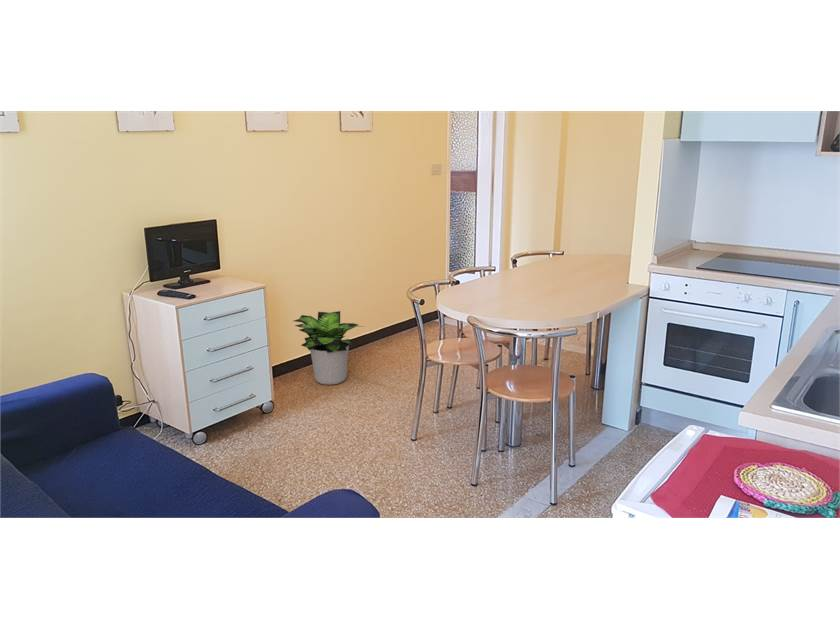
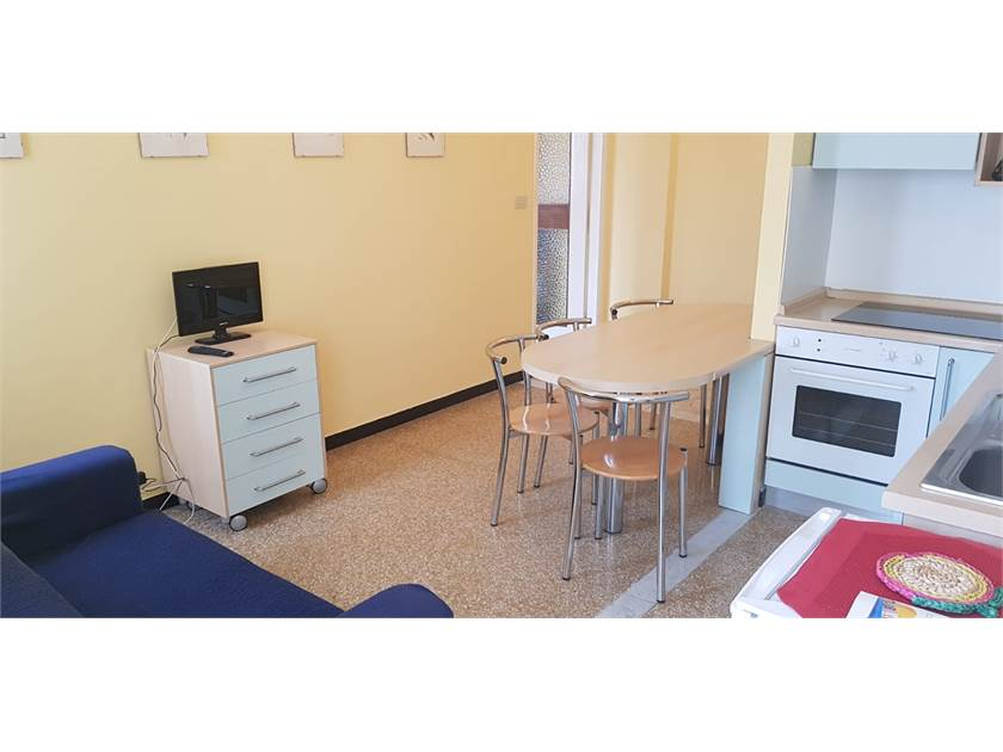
- potted plant (329, 348)
